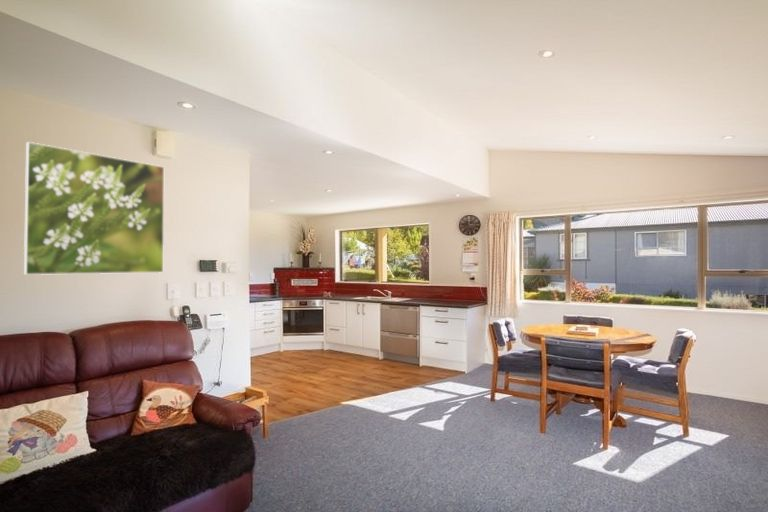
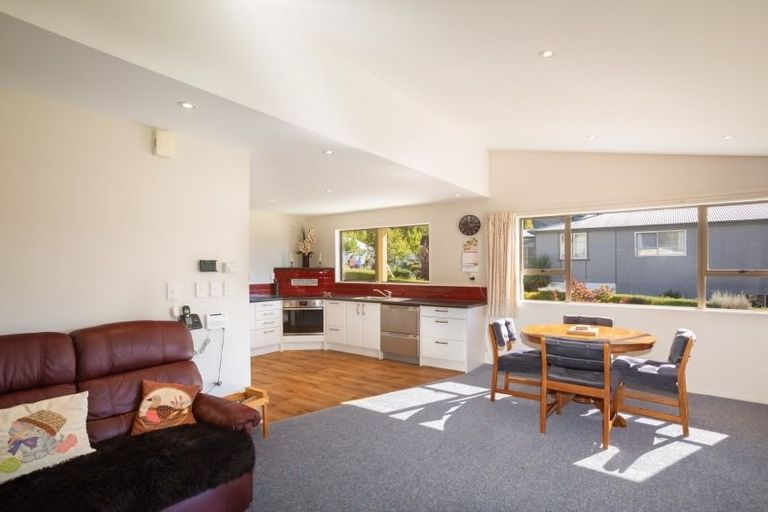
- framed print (102, 214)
